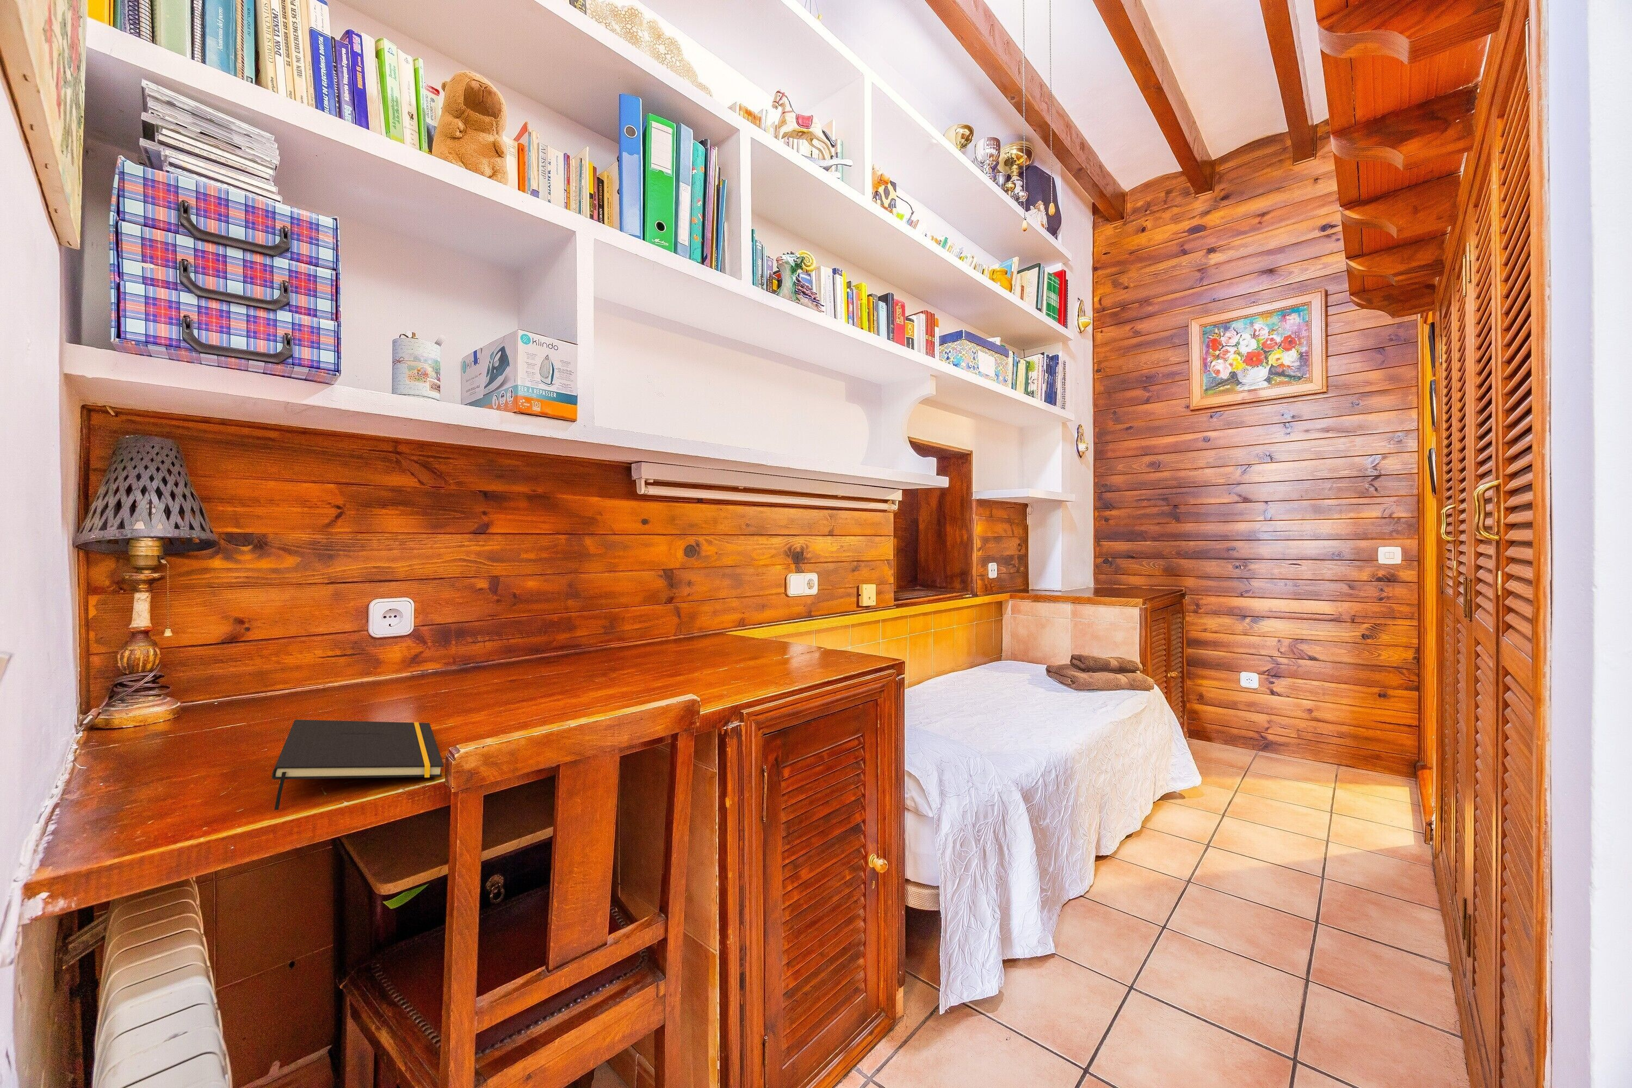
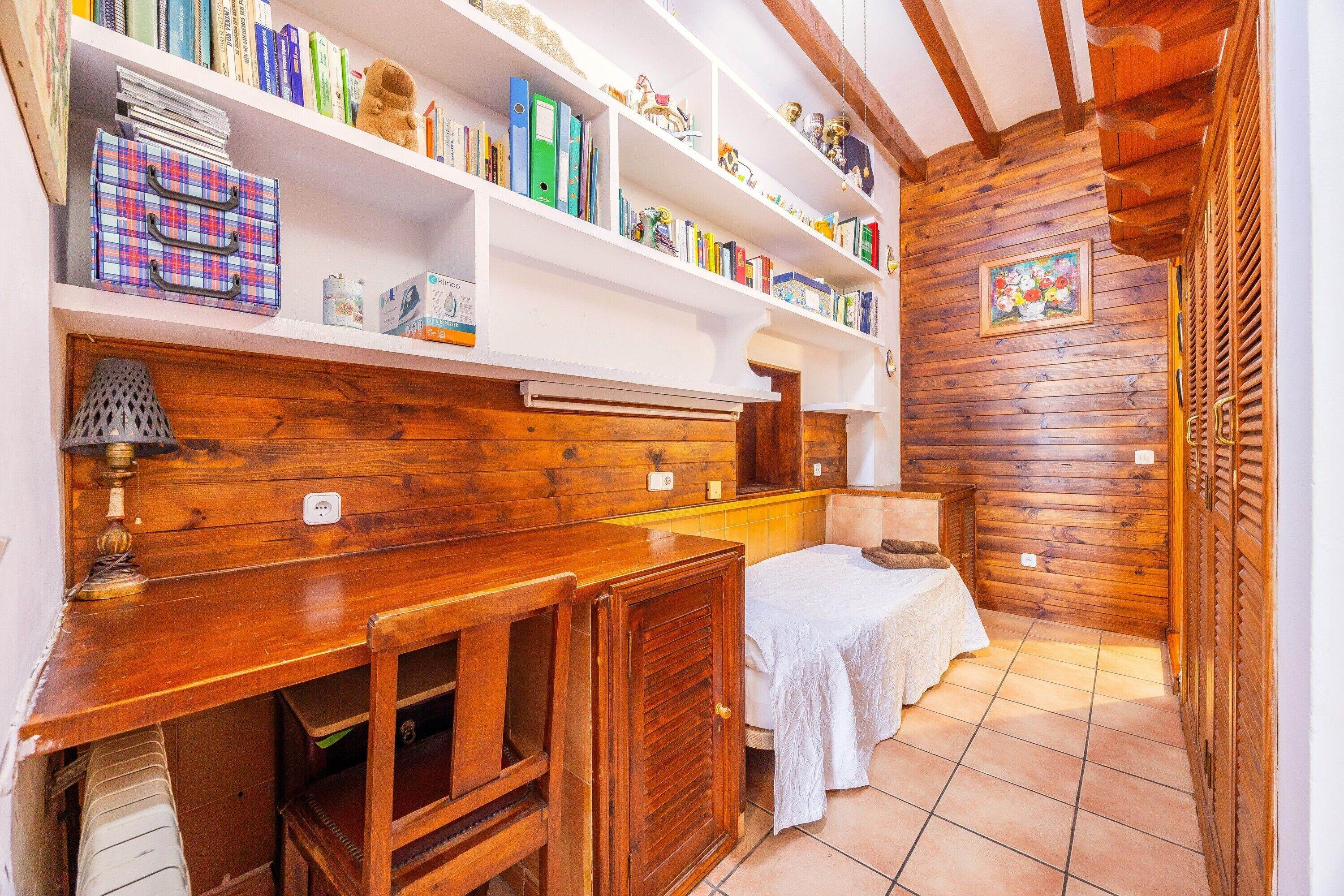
- notepad (364, 747)
